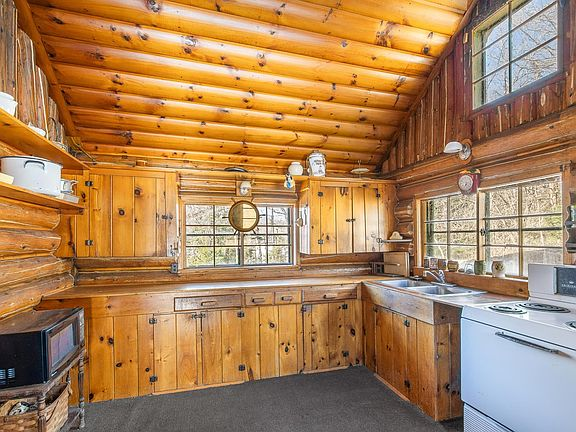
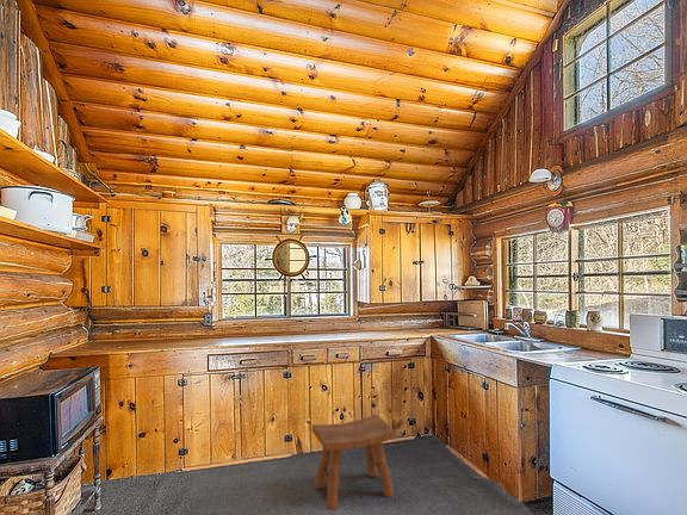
+ stool (351, 448)
